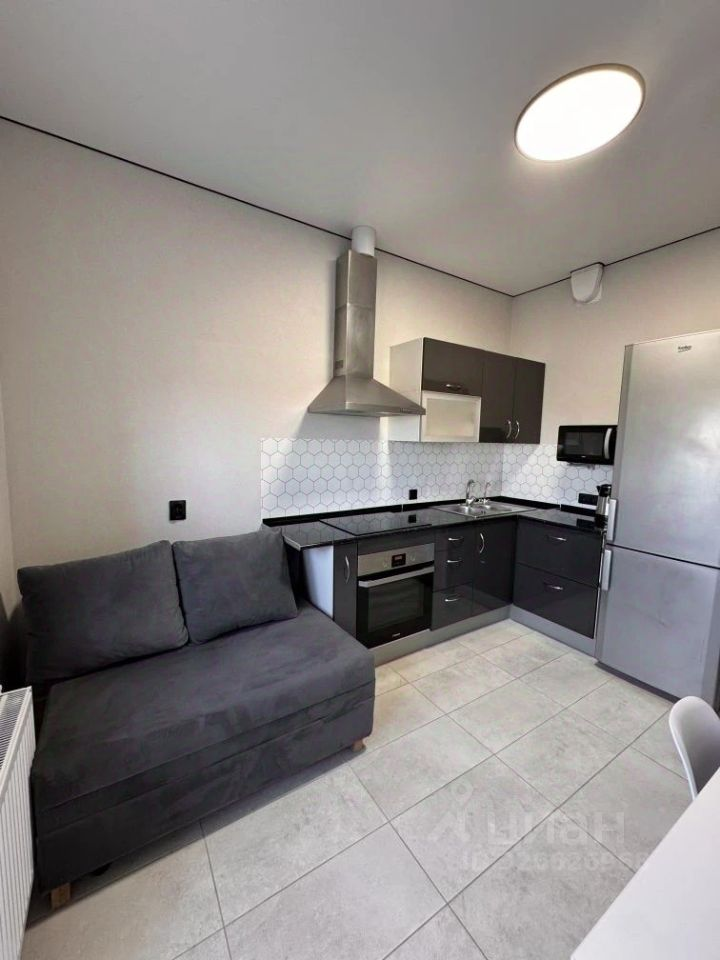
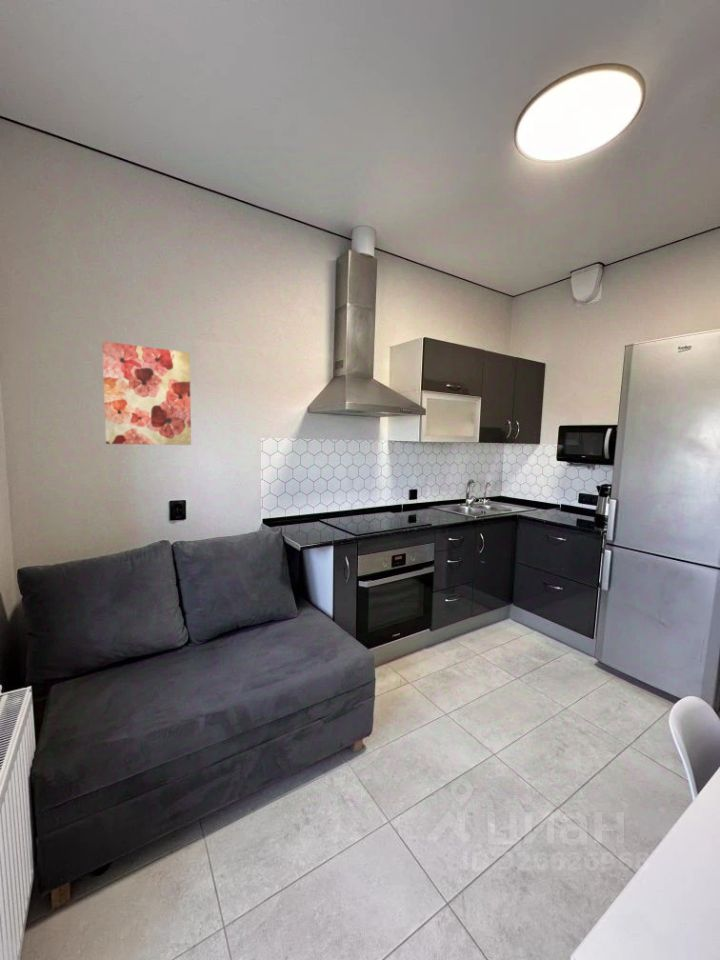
+ wall art (149, 396)
